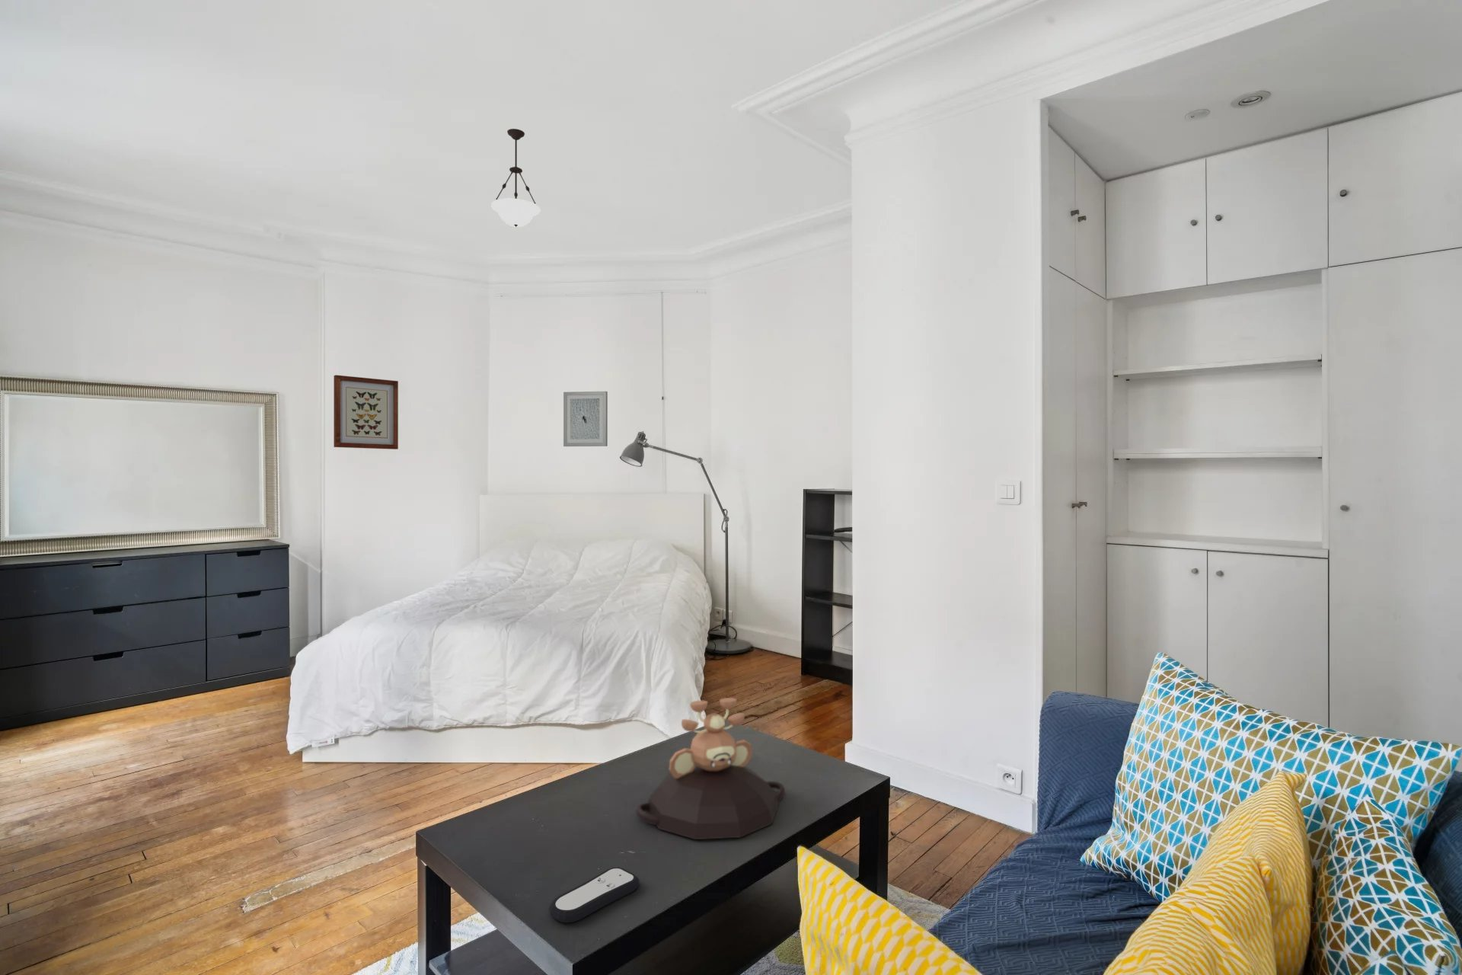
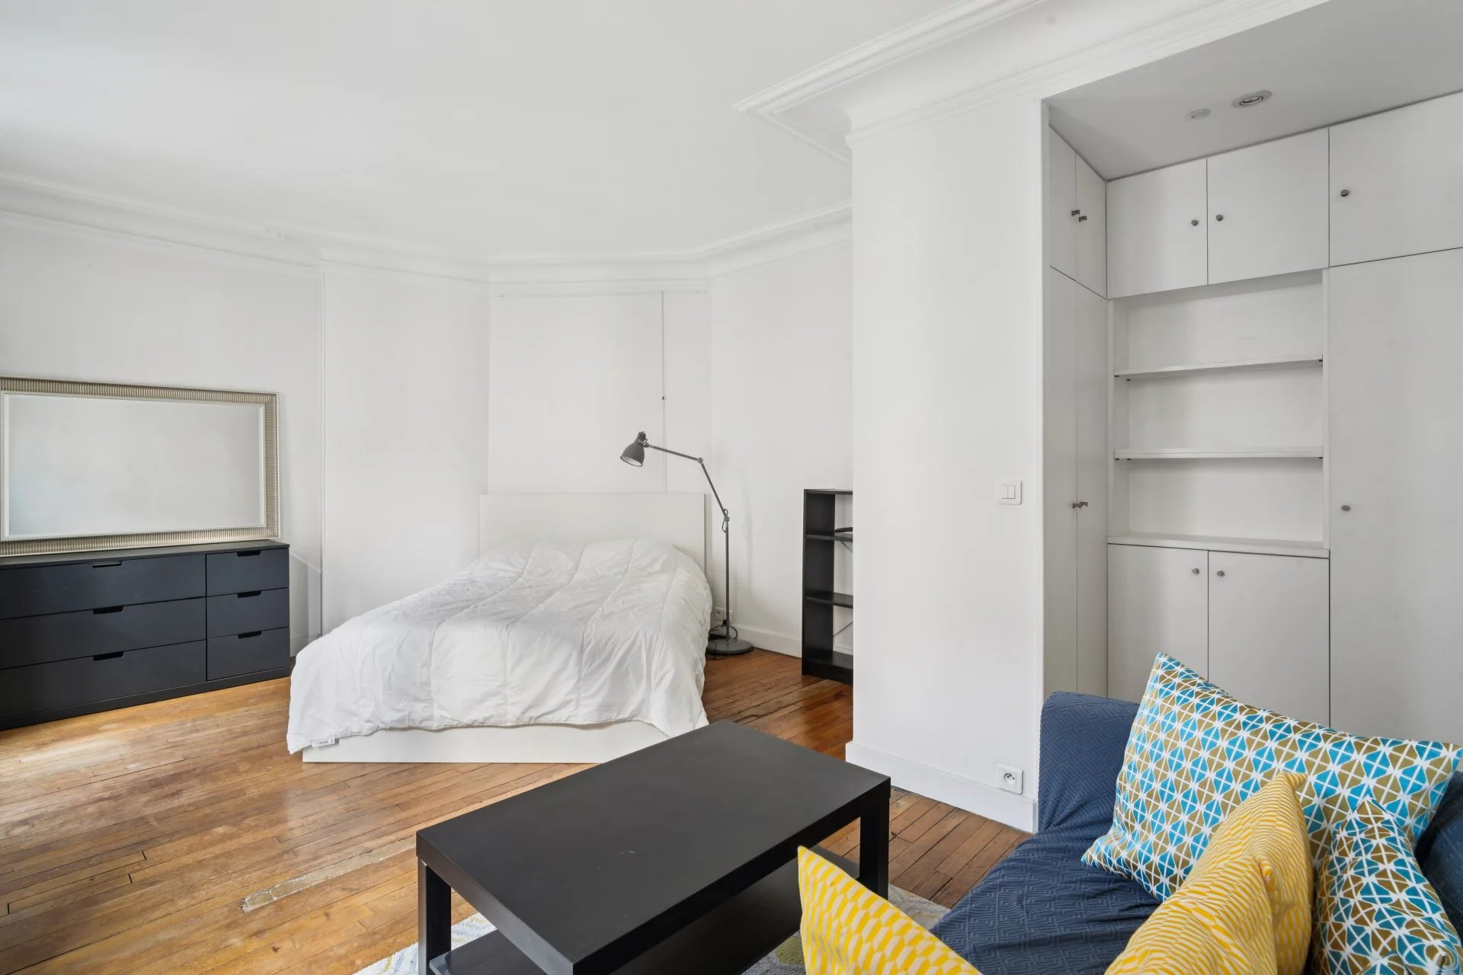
- pendant light (516, 180)
- remote control (594, 893)
- decorative bowl (713, 754)
- wall art (367, 412)
- wall art (585, 419)
